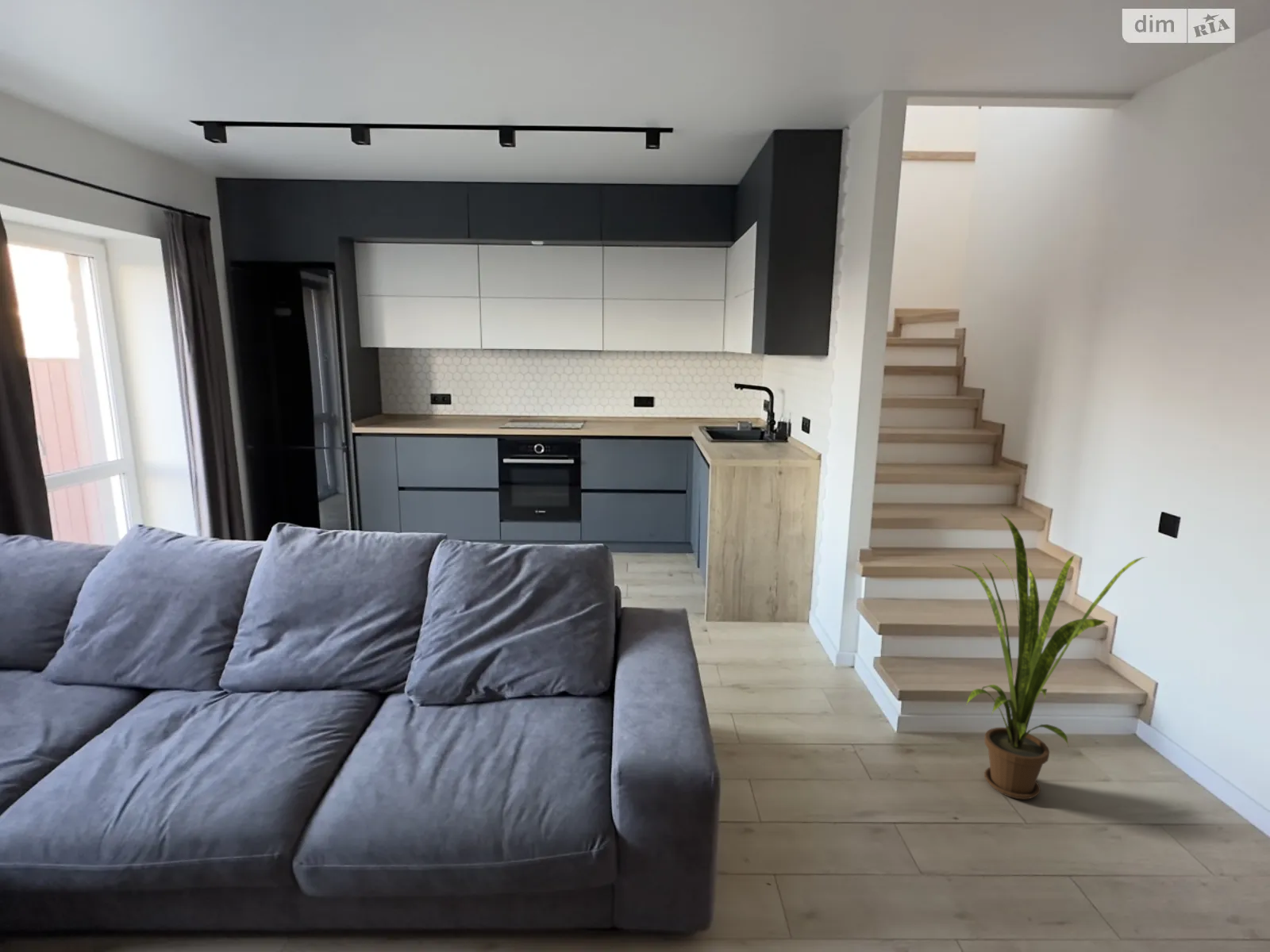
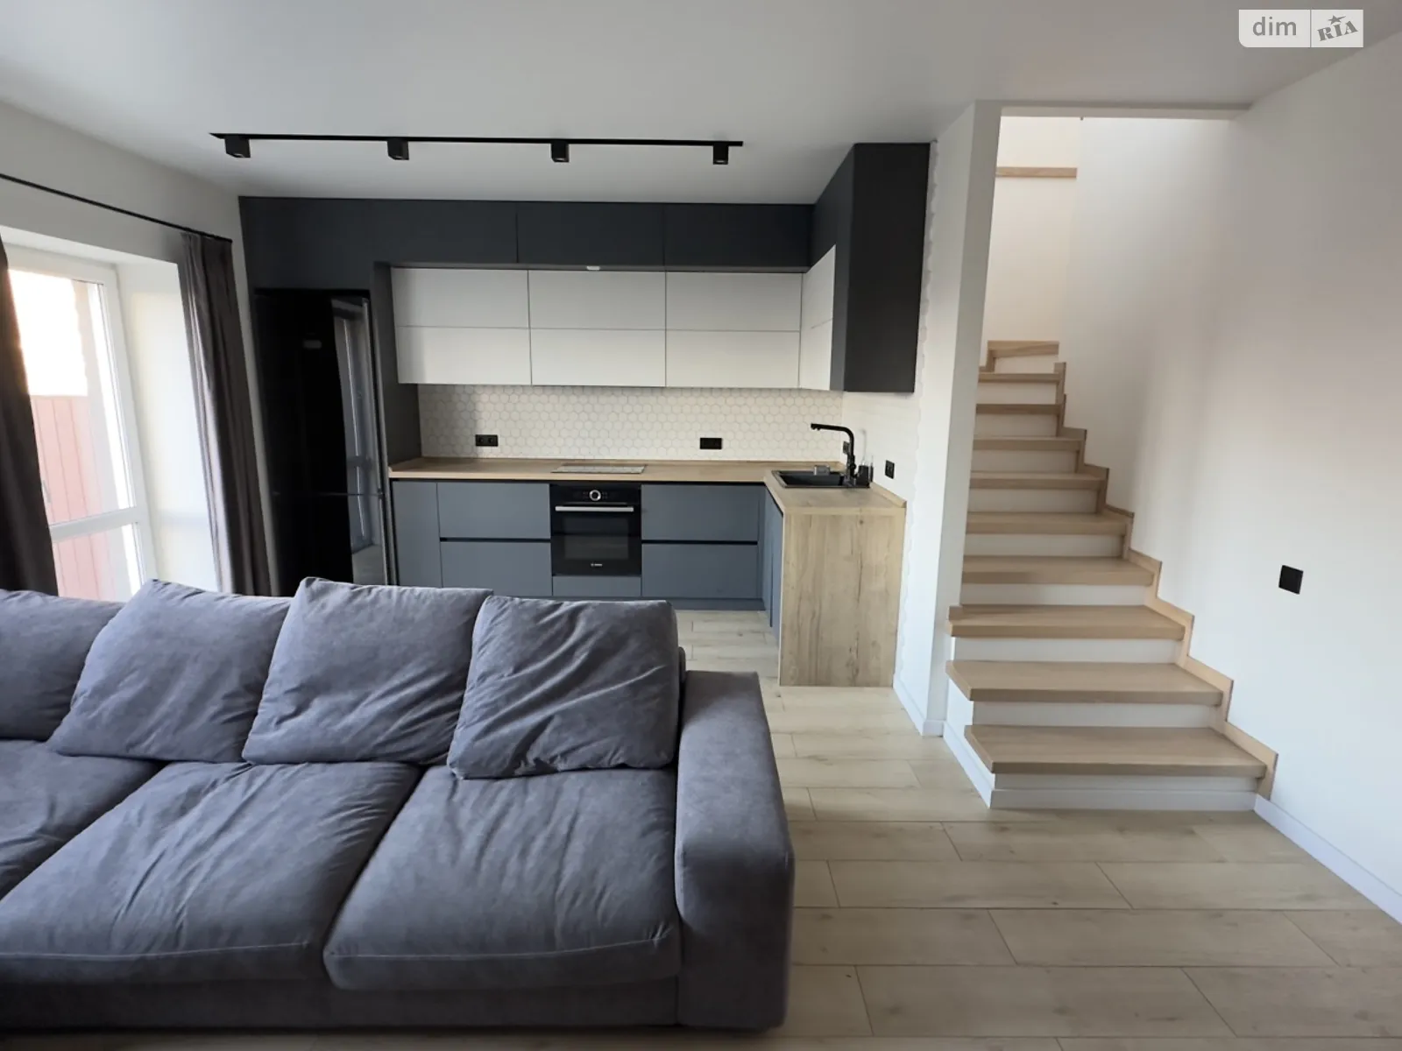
- house plant (1010, 658)
